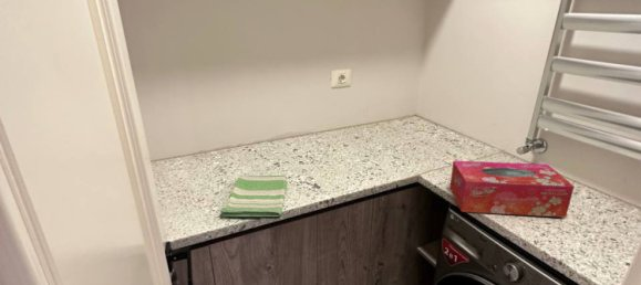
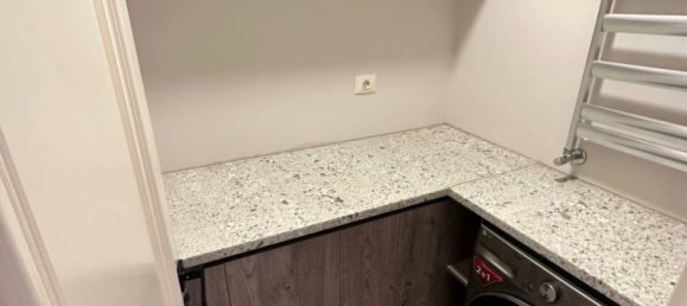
- dish towel (257, 193)
- tissue box (506, 187)
